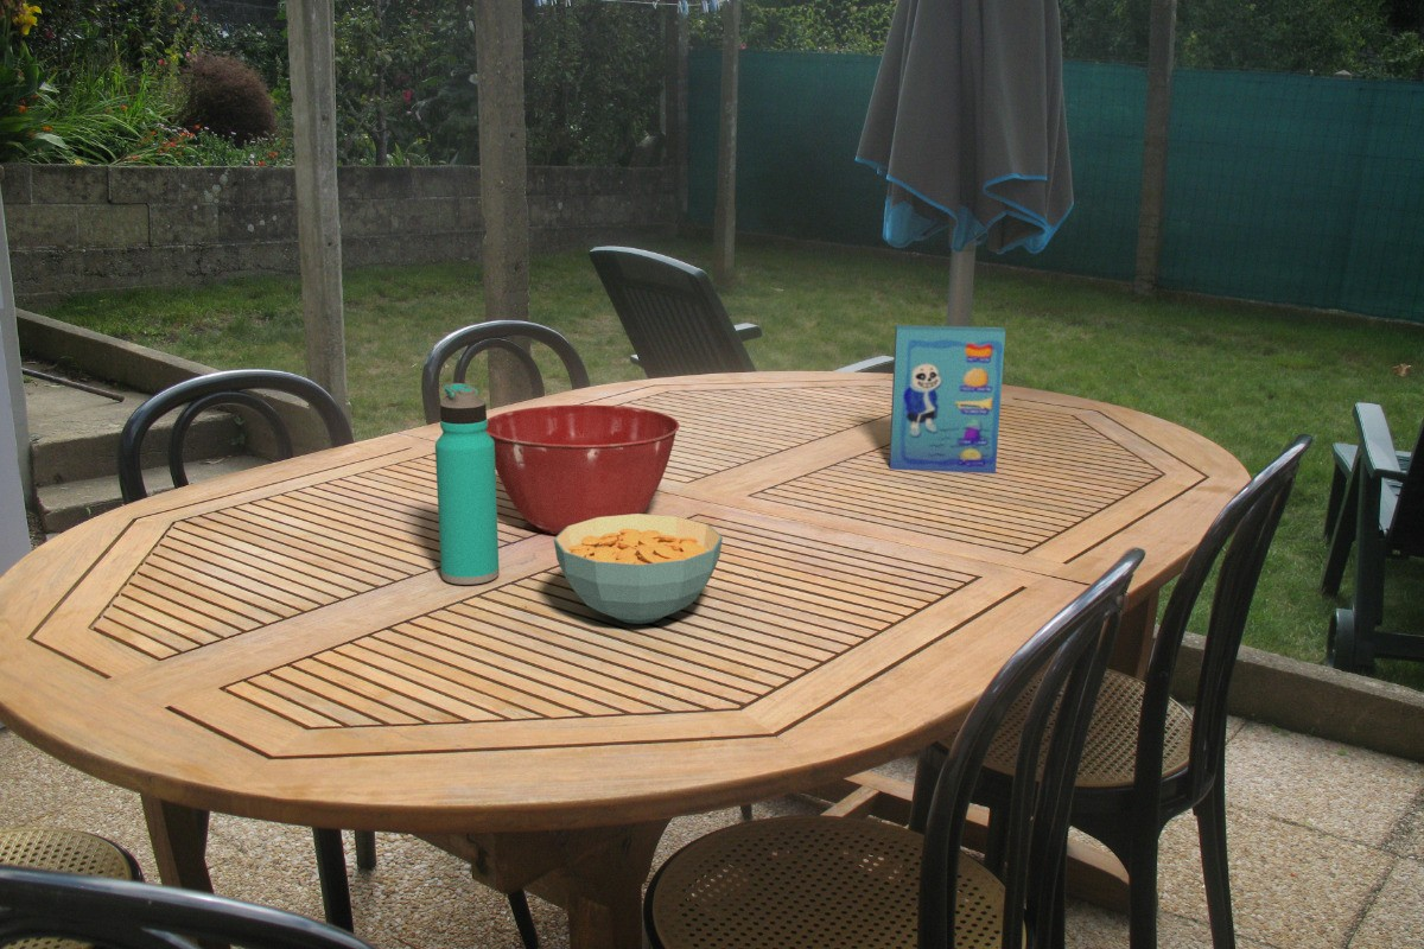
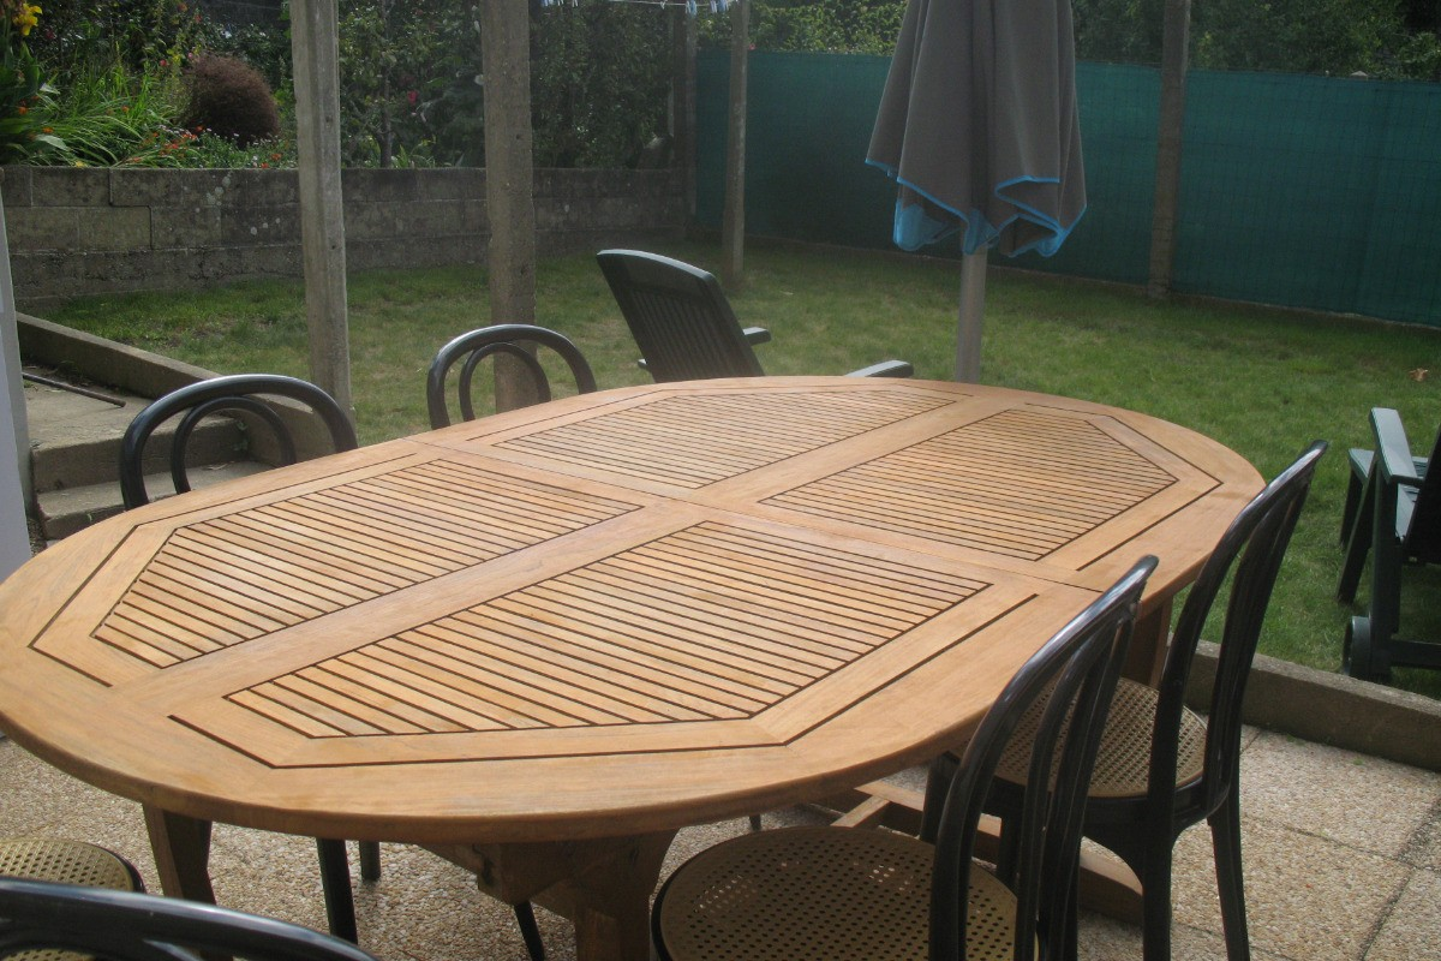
- mixing bowl (581, 473)
- cereal box (945, 399)
- cereal bowl (638, 577)
- water bottle (466, 483)
